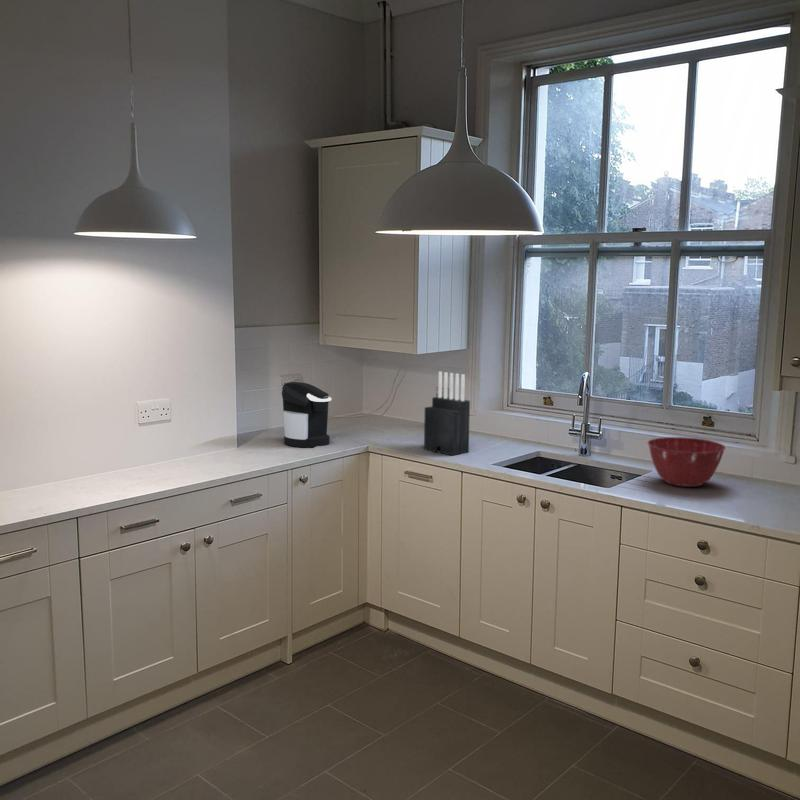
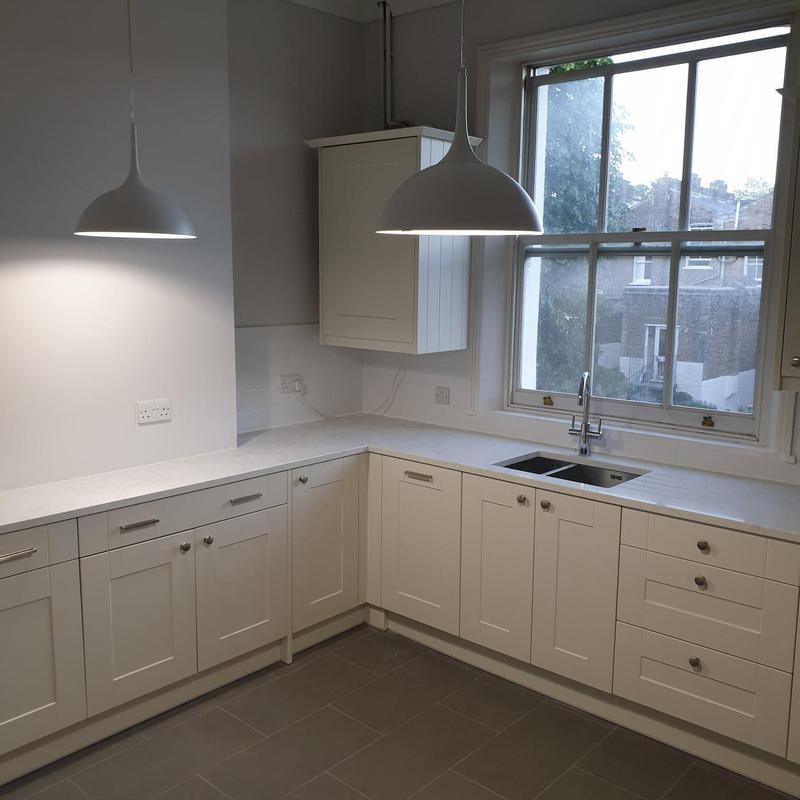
- coffee maker (308, 413)
- knife block (445, 412)
- mixing bowl (684, 463)
